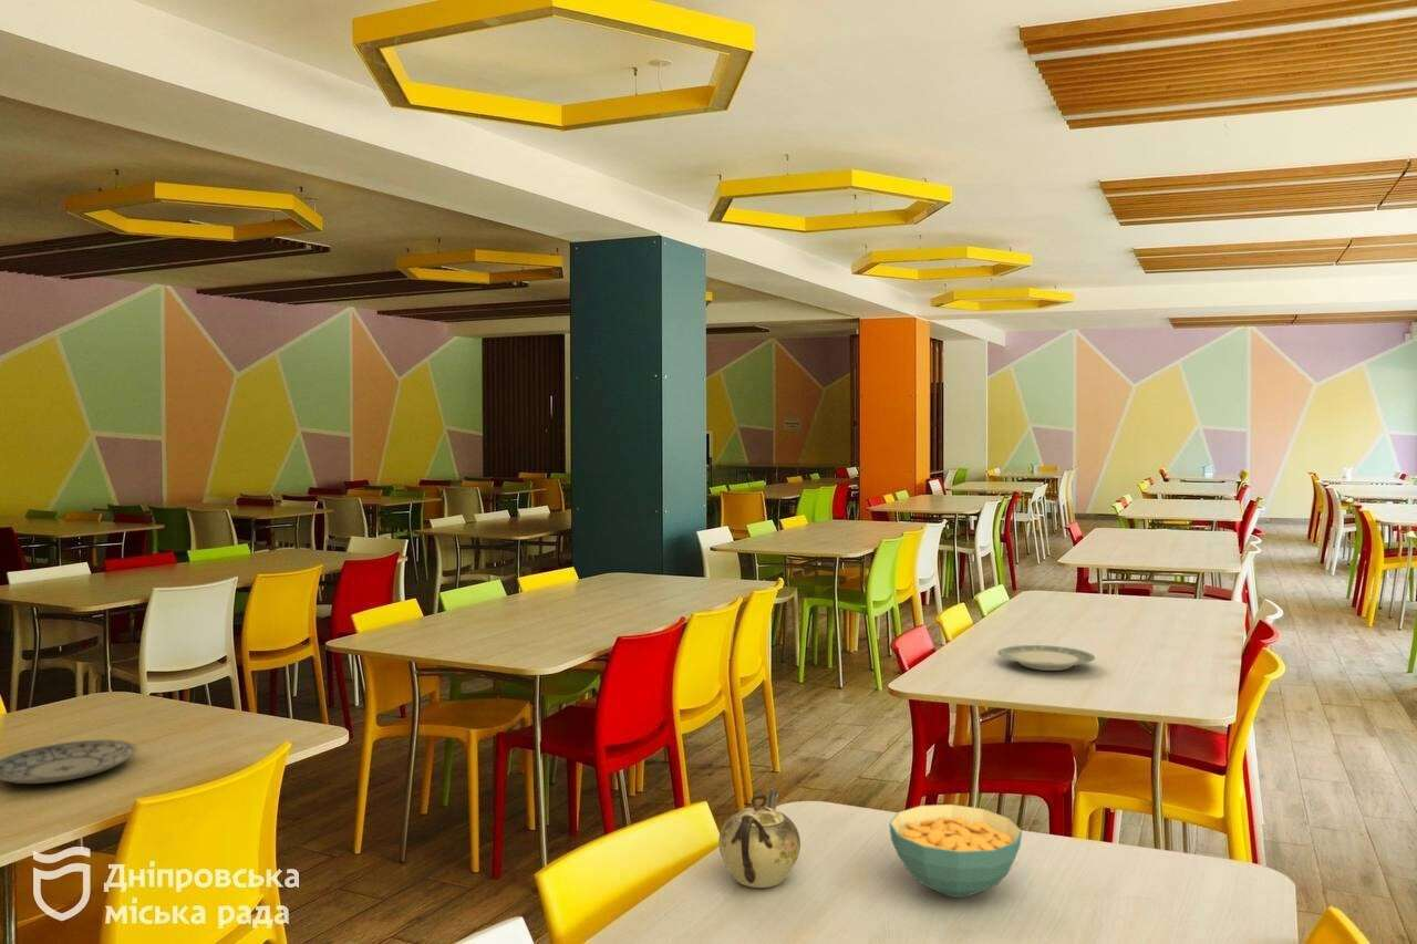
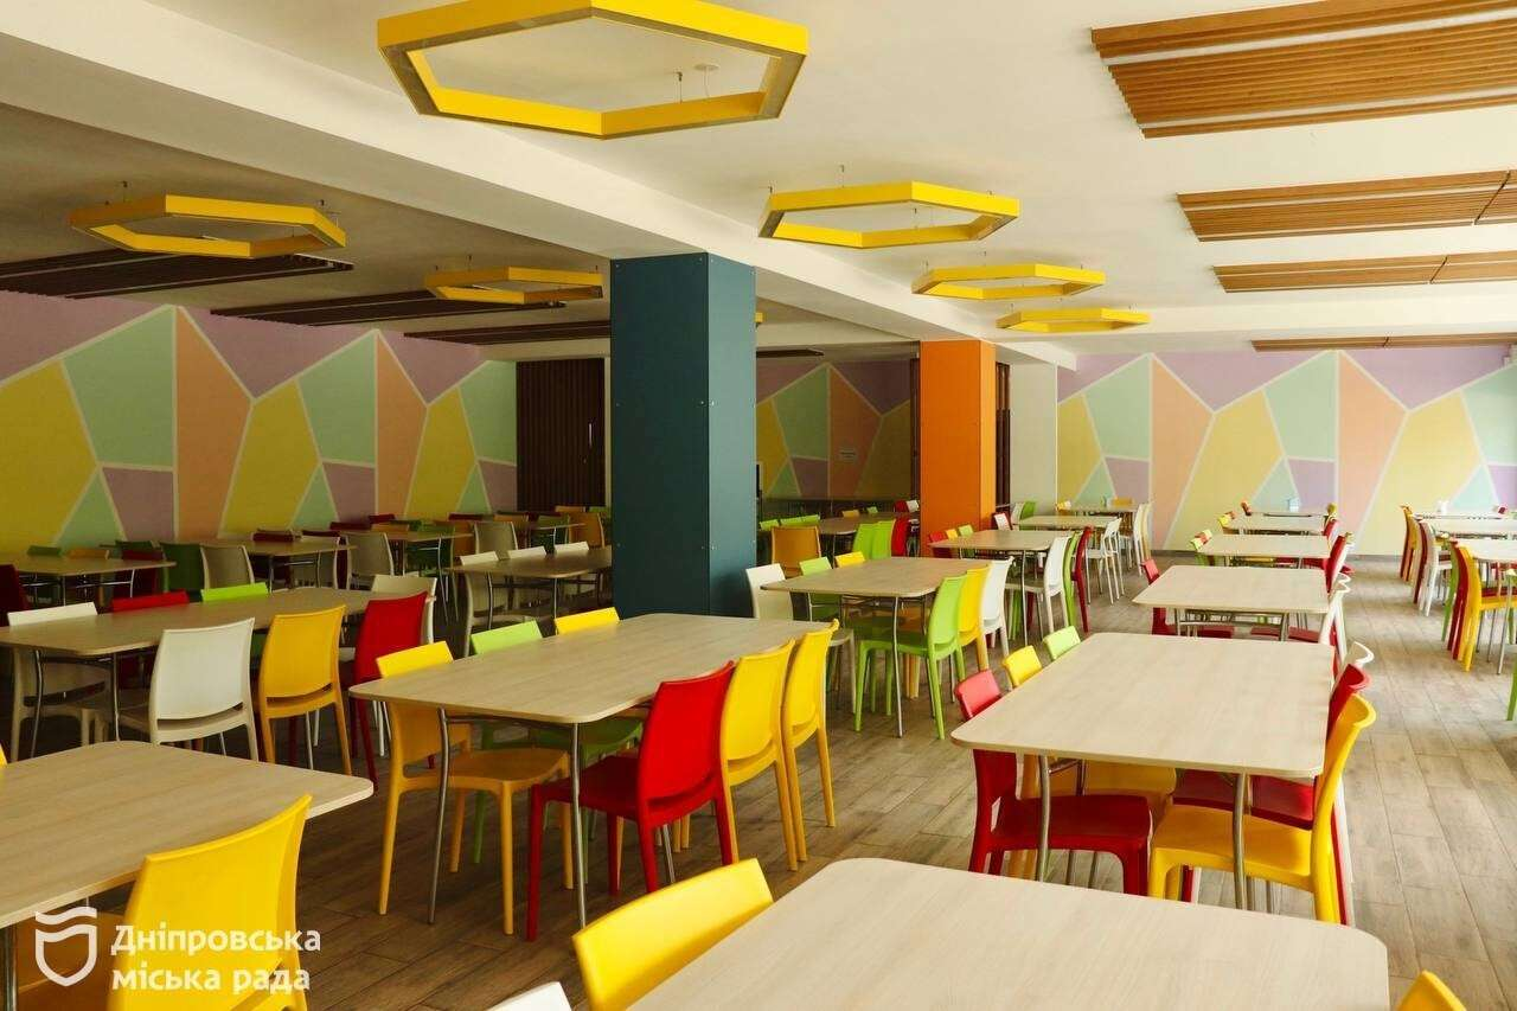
- plate (64, 765)
- cereal bowl (954, 858)
- plate (1045, 660)
- teapot (761, 833)
